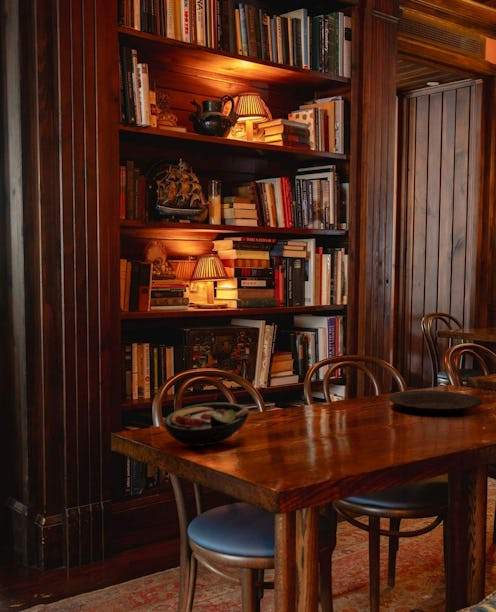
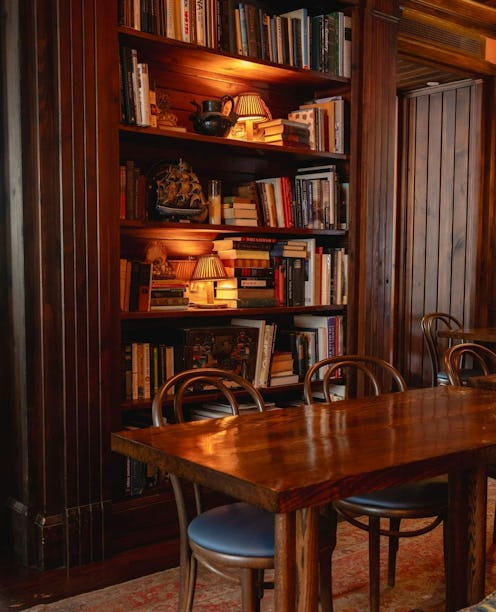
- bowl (207, 425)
- plate (434, 403)
